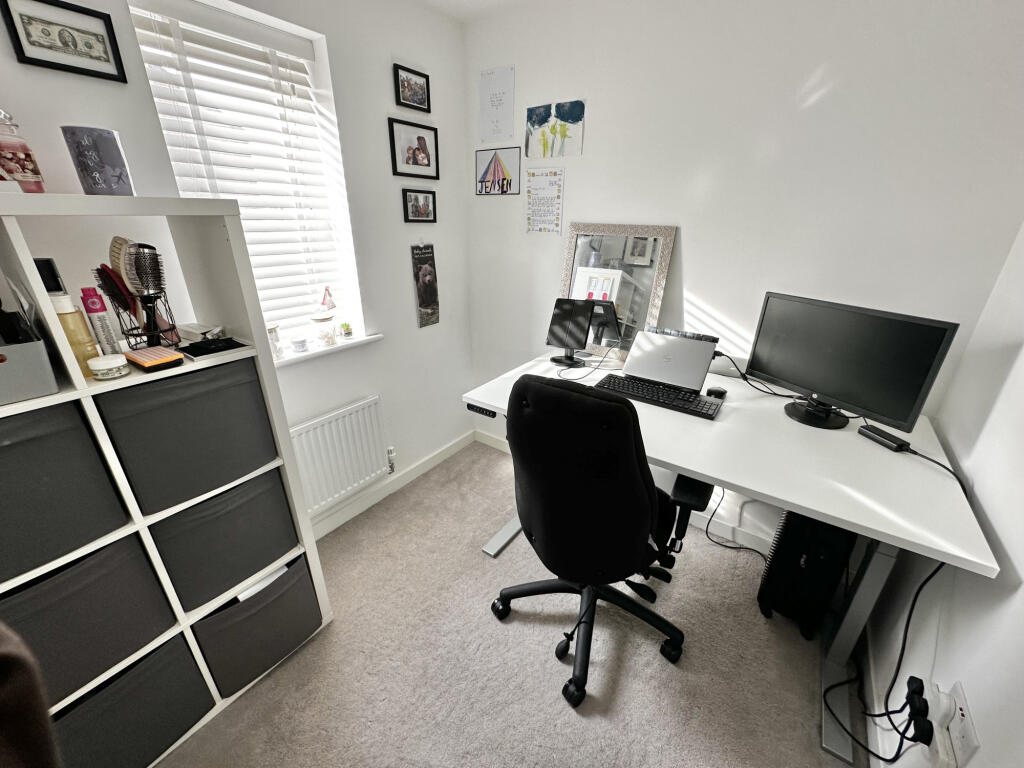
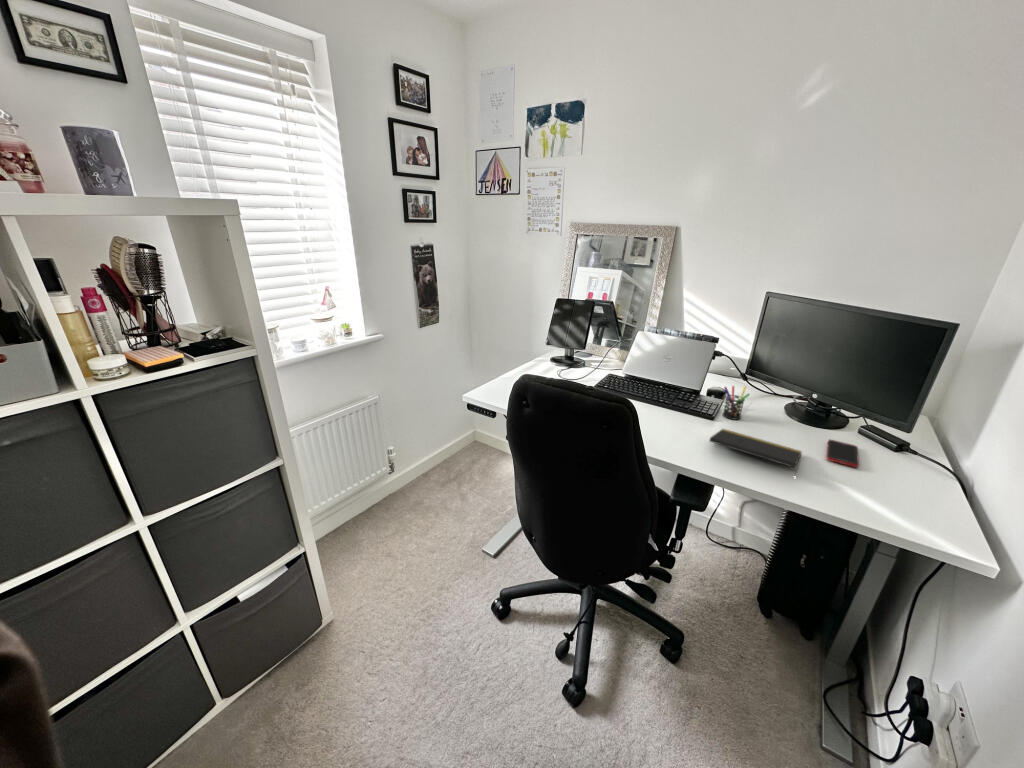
+ pen holder (736, 401)
+ notepad (755, 446)
+ cell phone (842, 452)
